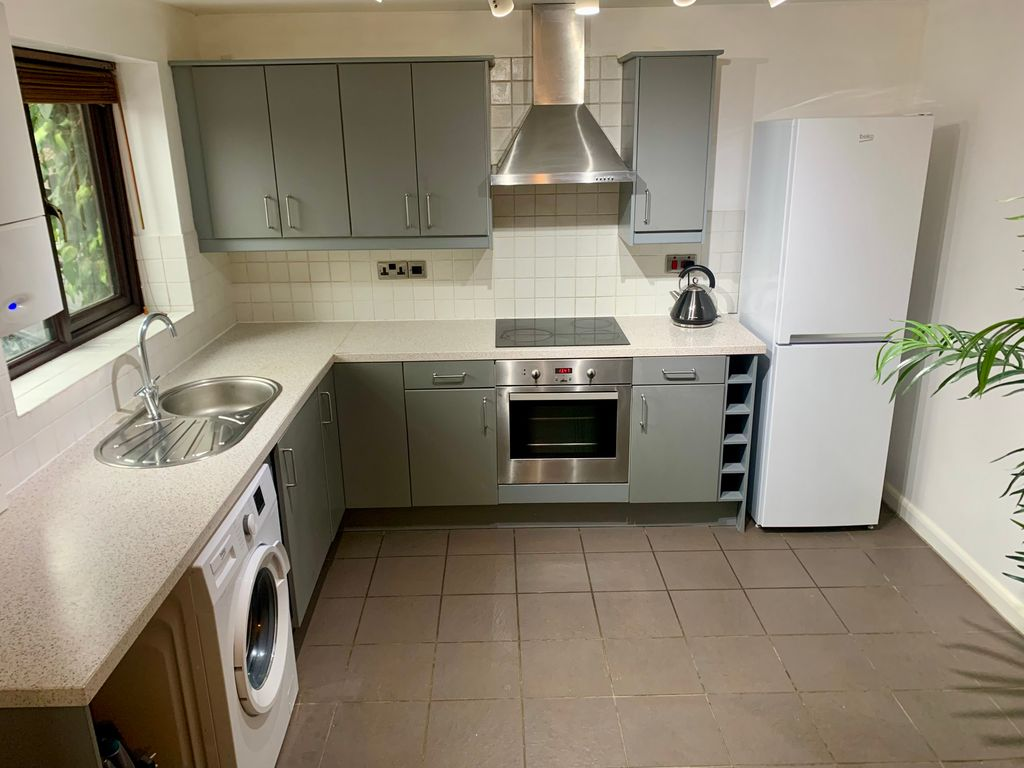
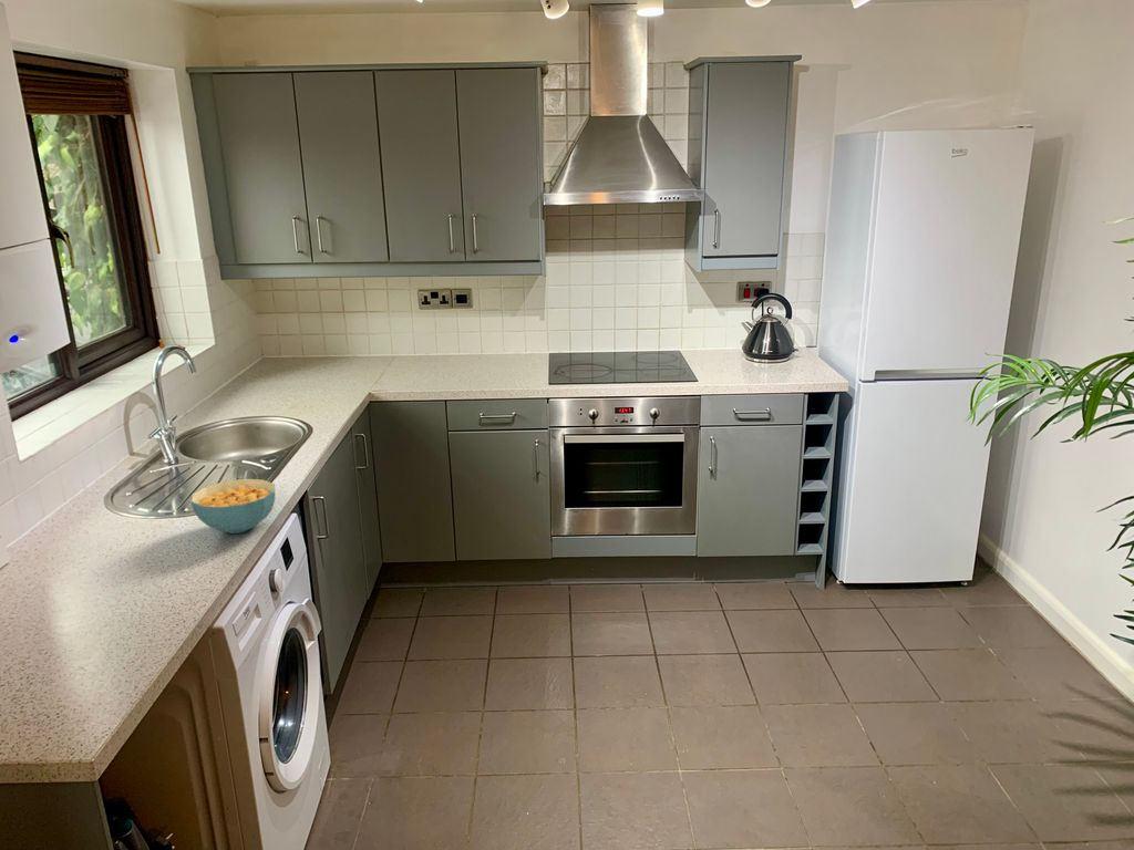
+ cereal bowl (236, 510)
